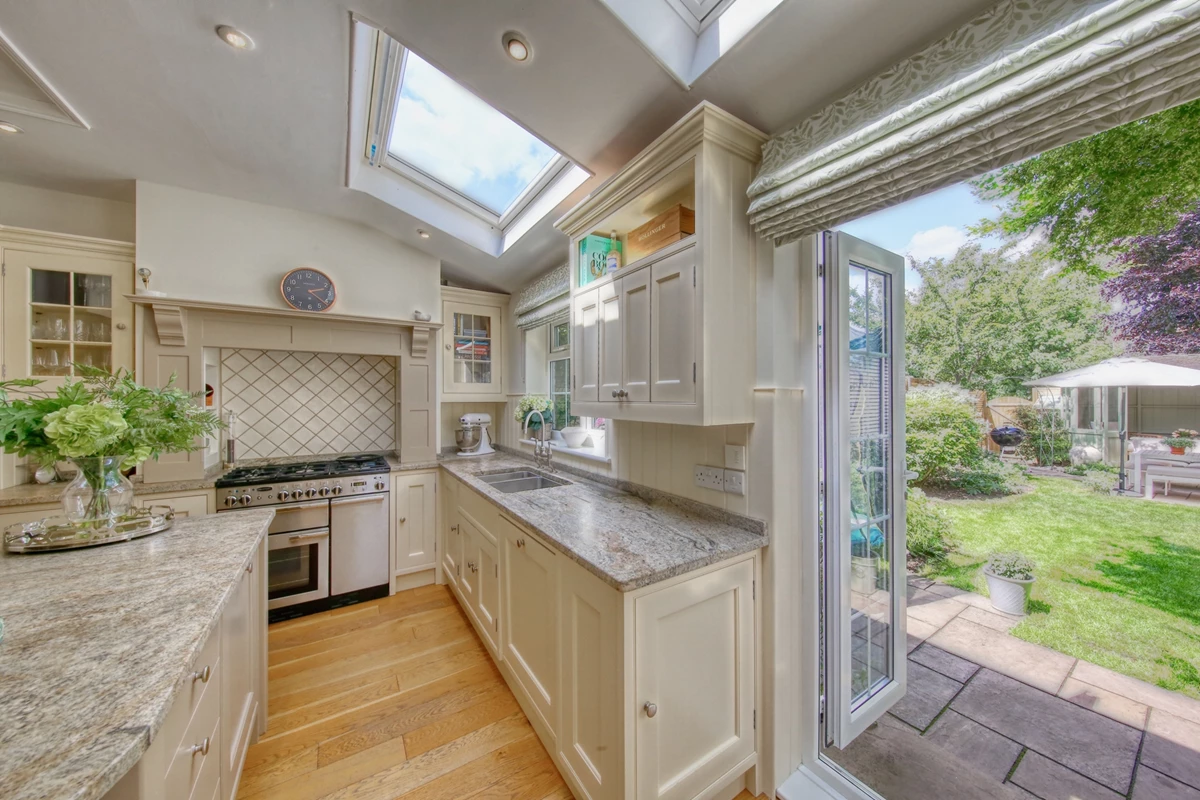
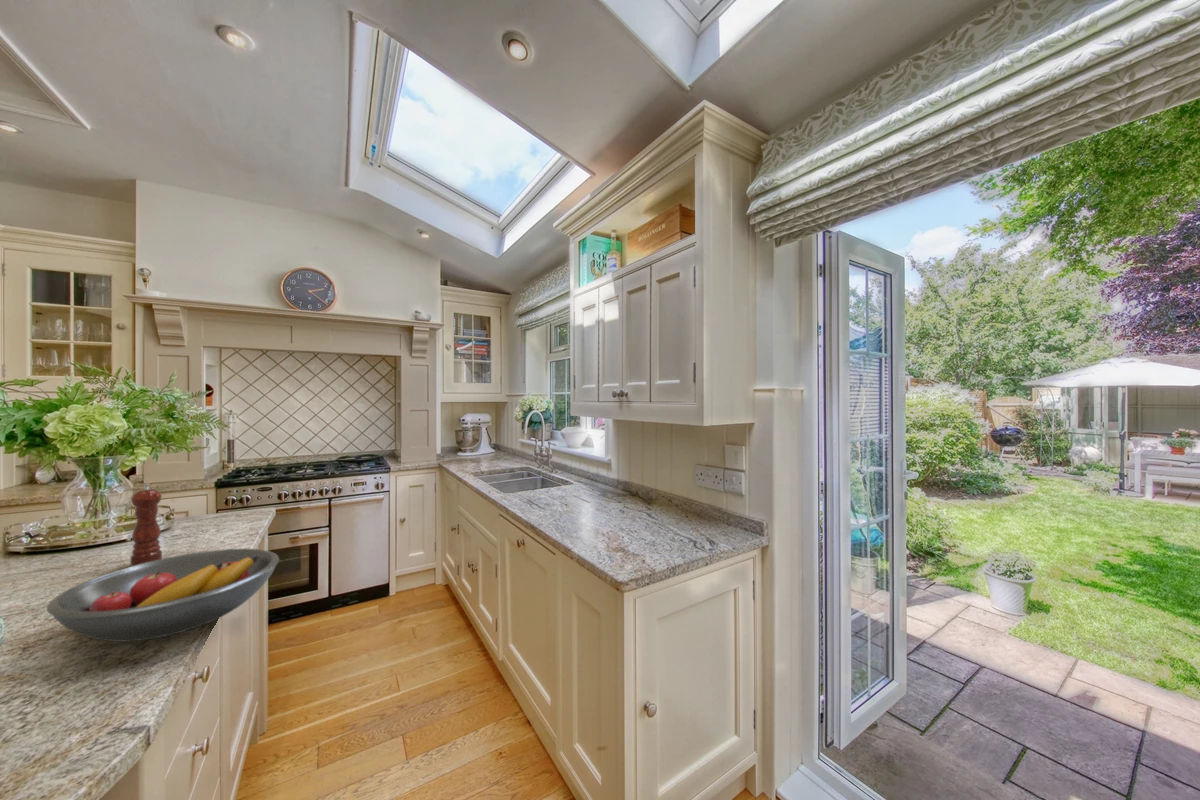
+ fruit bowl (178, 591)
+ pepper mill (146, 523)
